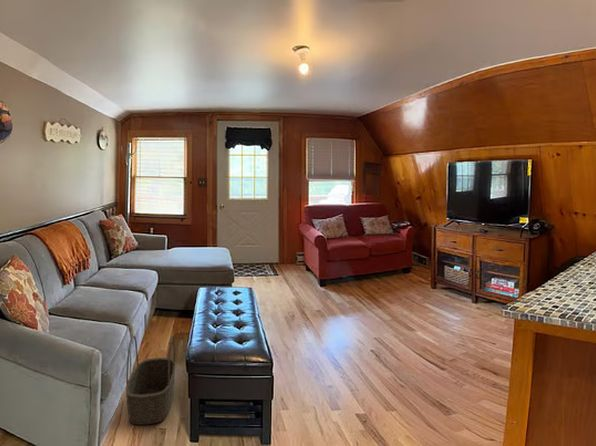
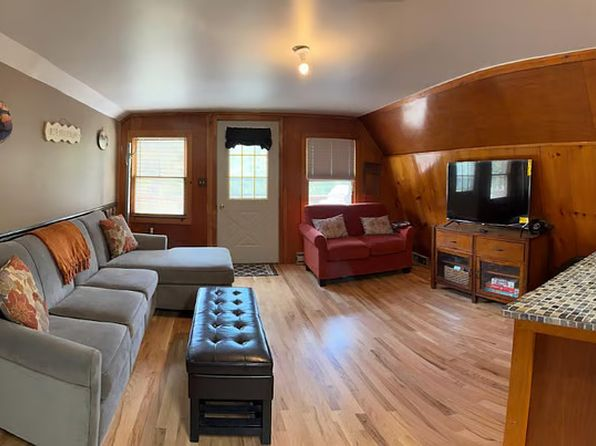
- basket (152, 370)
